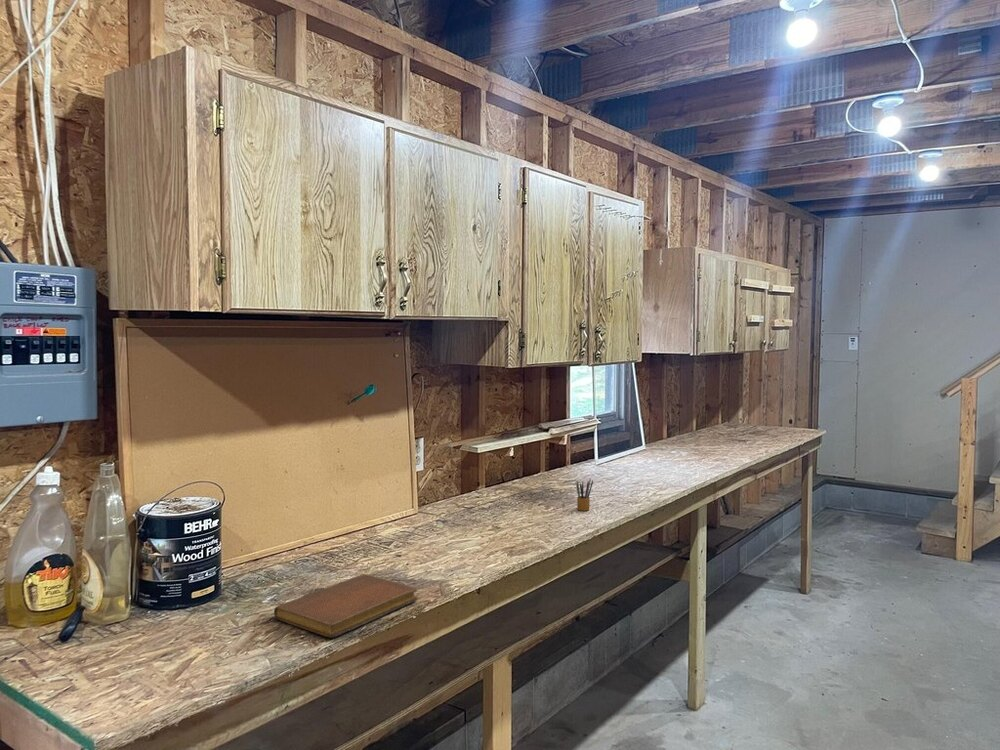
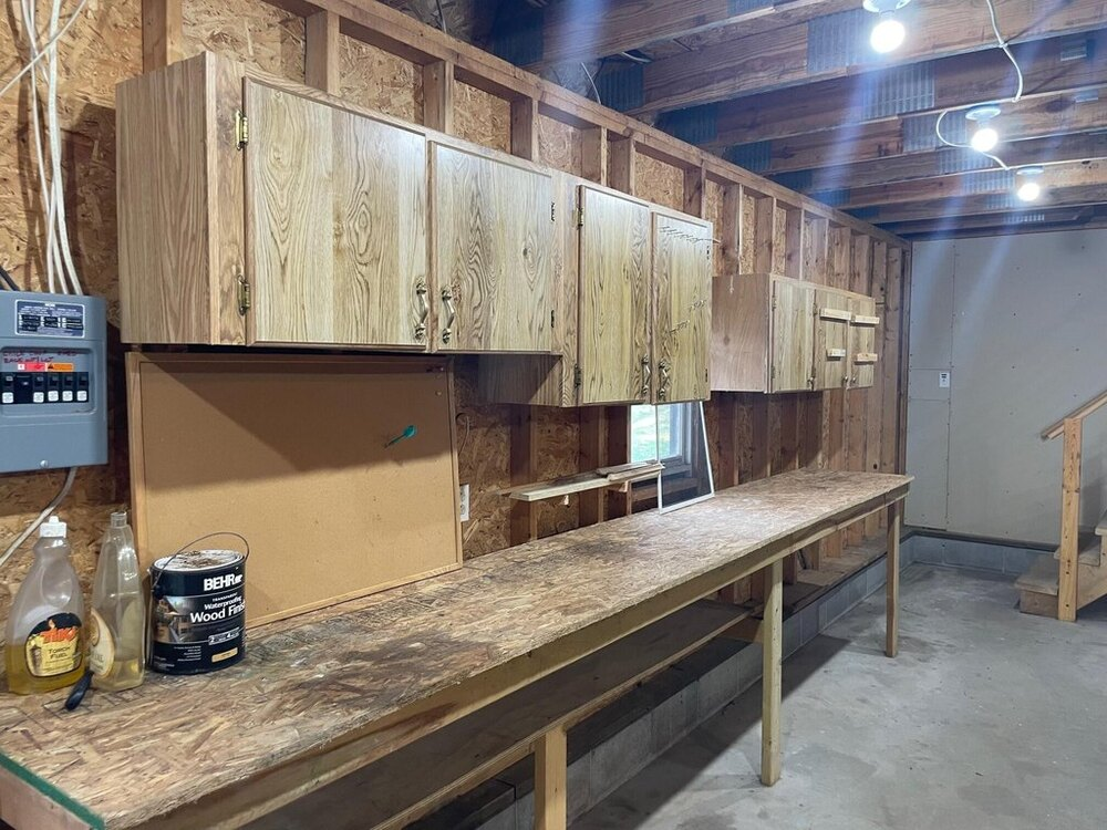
- notebook (348, 602)
- pencil box (582, 494)
